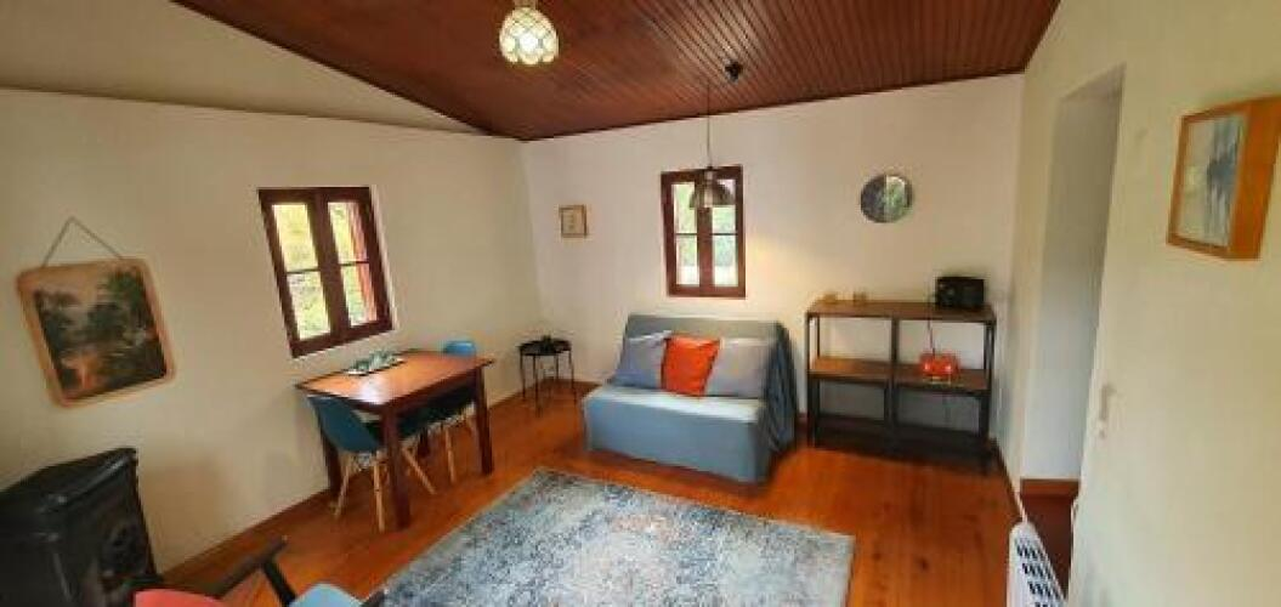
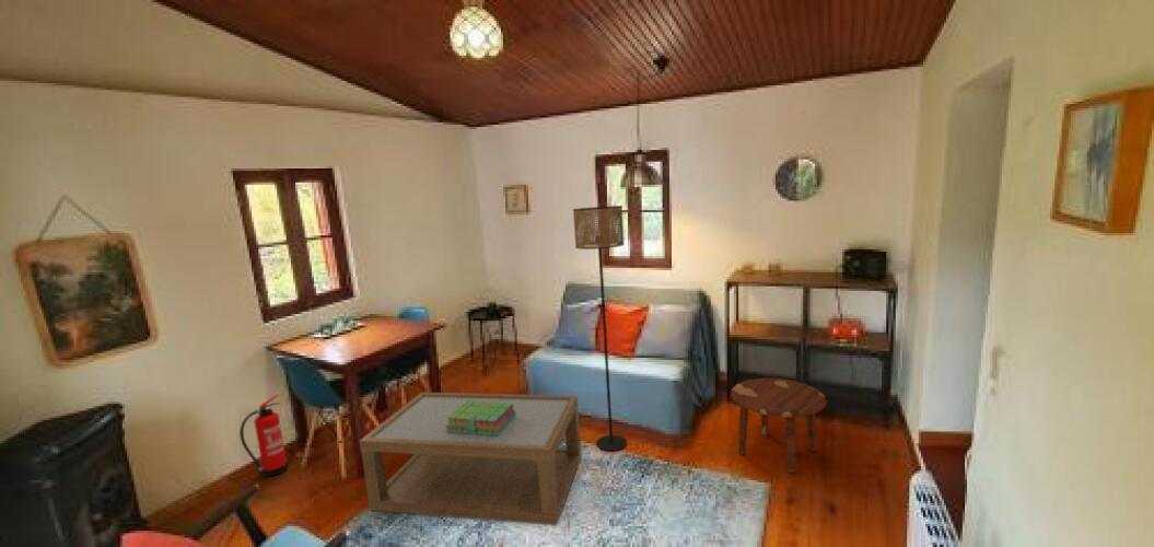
+ side table (778, 416)
+ fire extinguisher (264, 438)
+ stack of books (480, 415)
+ floor lamp (604, 329)
+ coffee table (479, 449)
